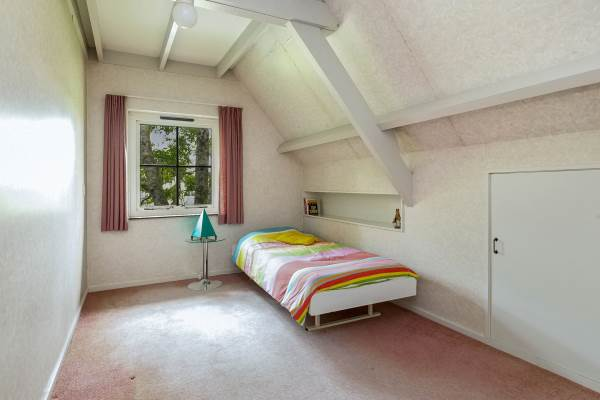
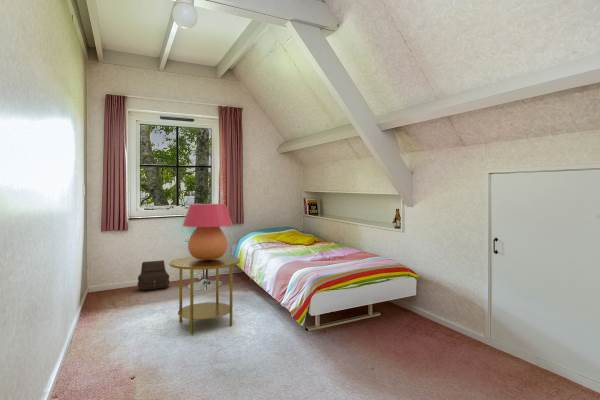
+ satchel (153, 274)
+ table lamp (208, 231)
+ side table (216, 292)
